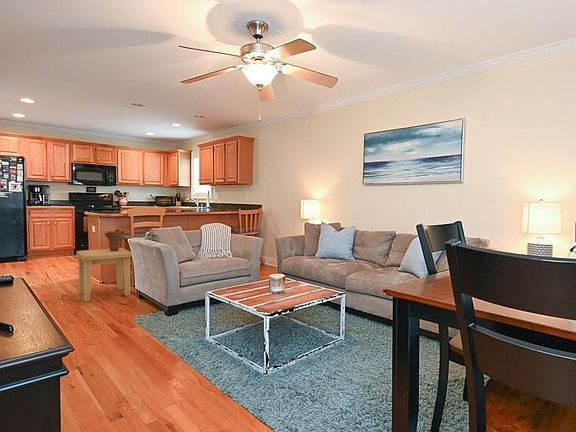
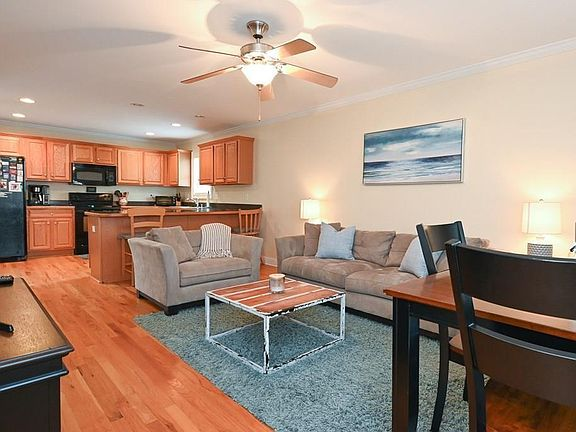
- ceramic vessel (114, 239)
- side table (104, 263)
